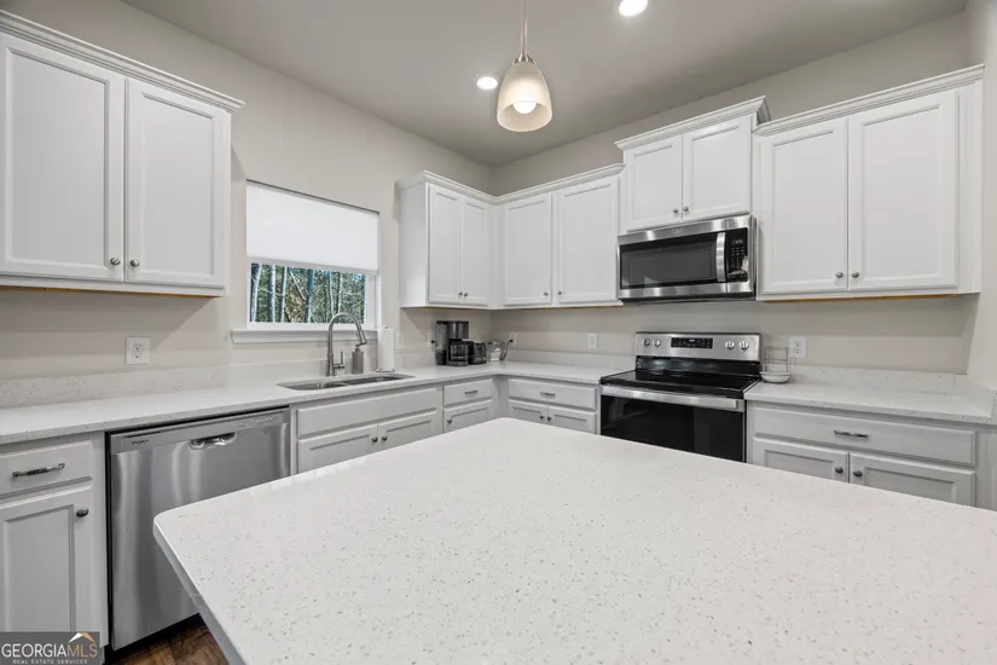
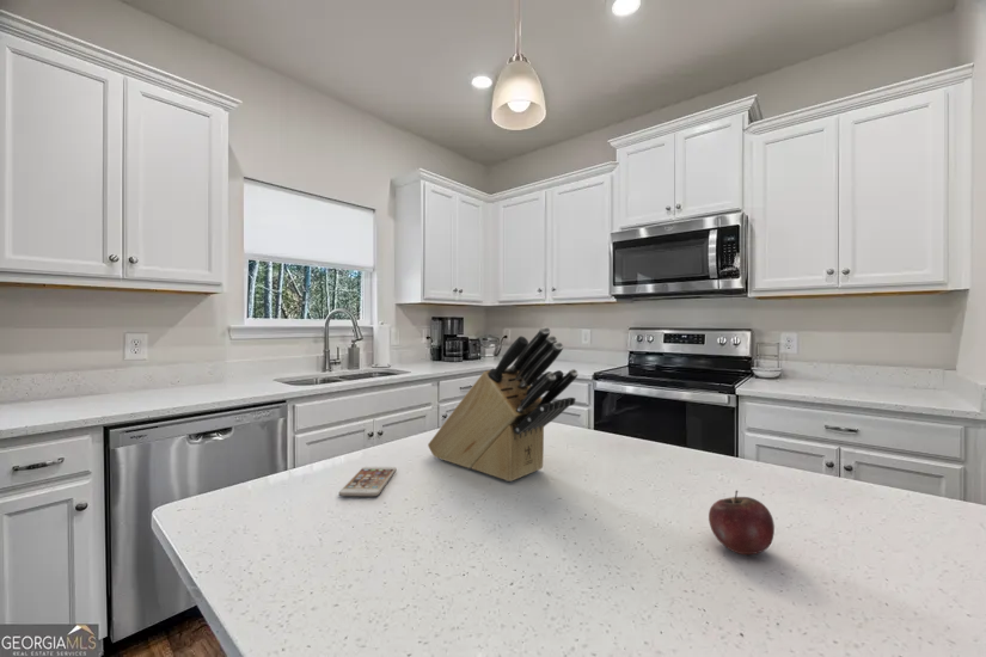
+ knife block (497, 397)
+ smartphone (369, 480)
+ apple (740, 521)
